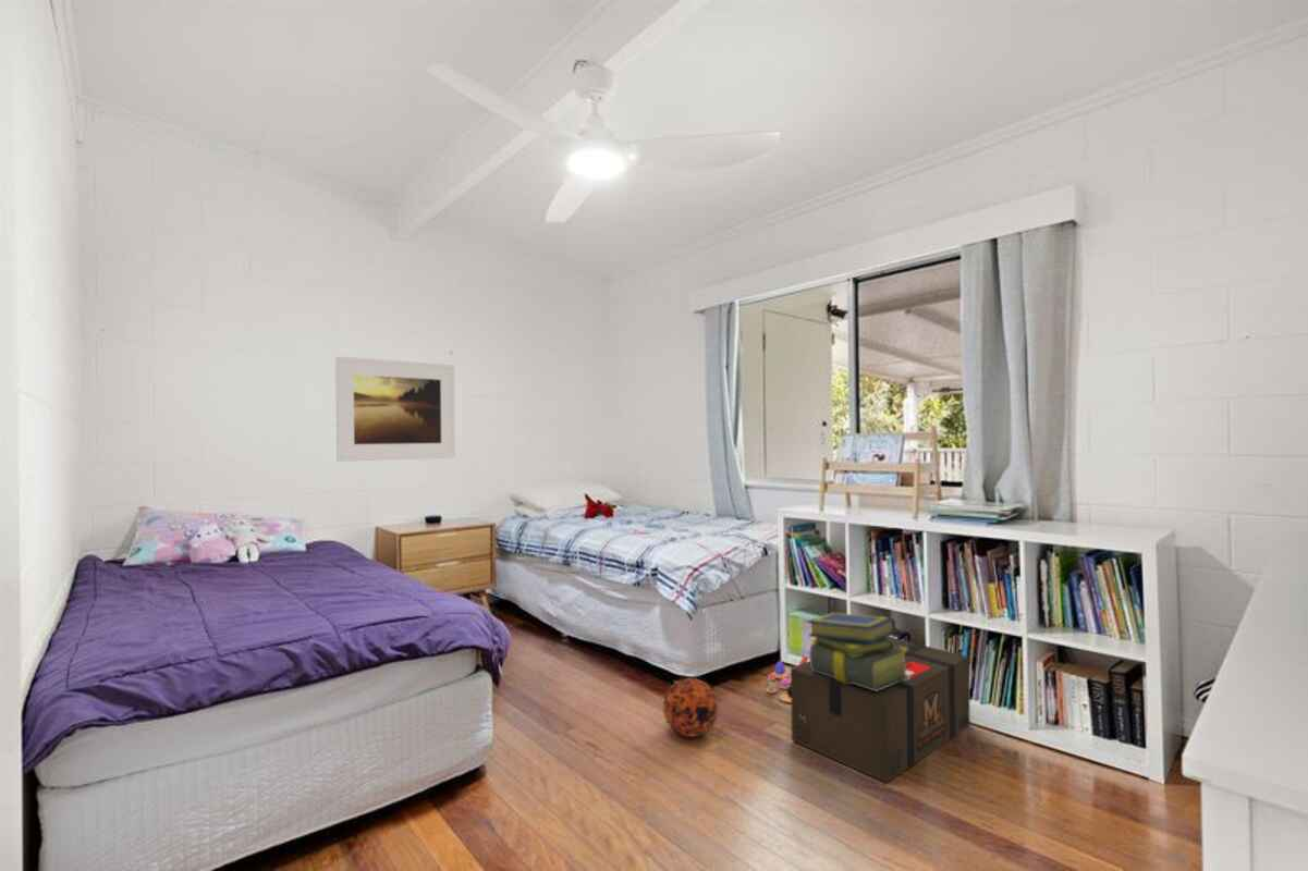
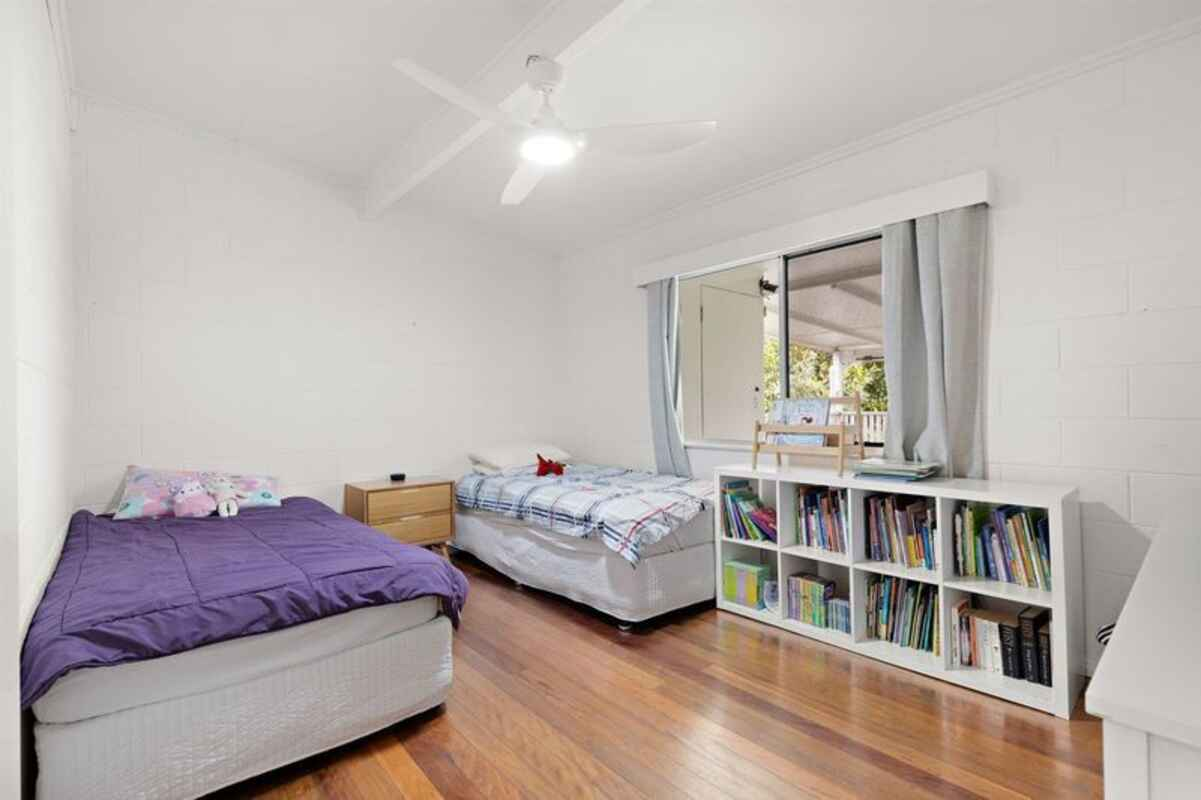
- stack of books (853, 646)
- decorative ball (690, 707)
- cardboard box (882, 697)
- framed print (399, 409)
- stacking toy (790, 677)
